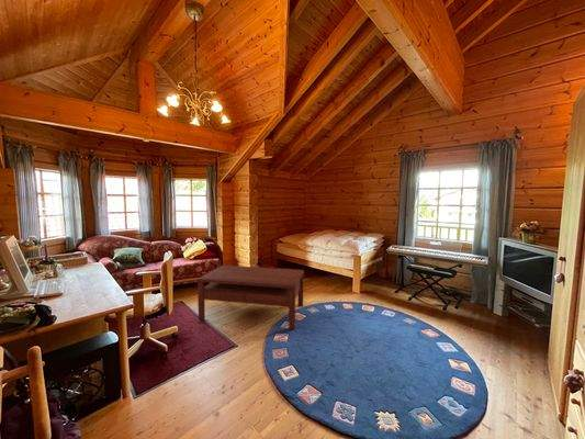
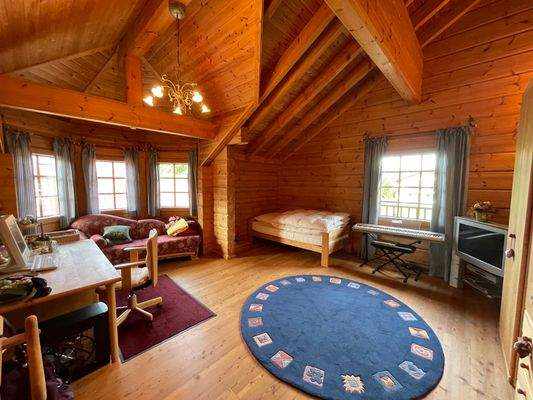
- coffee table (254, 293)
